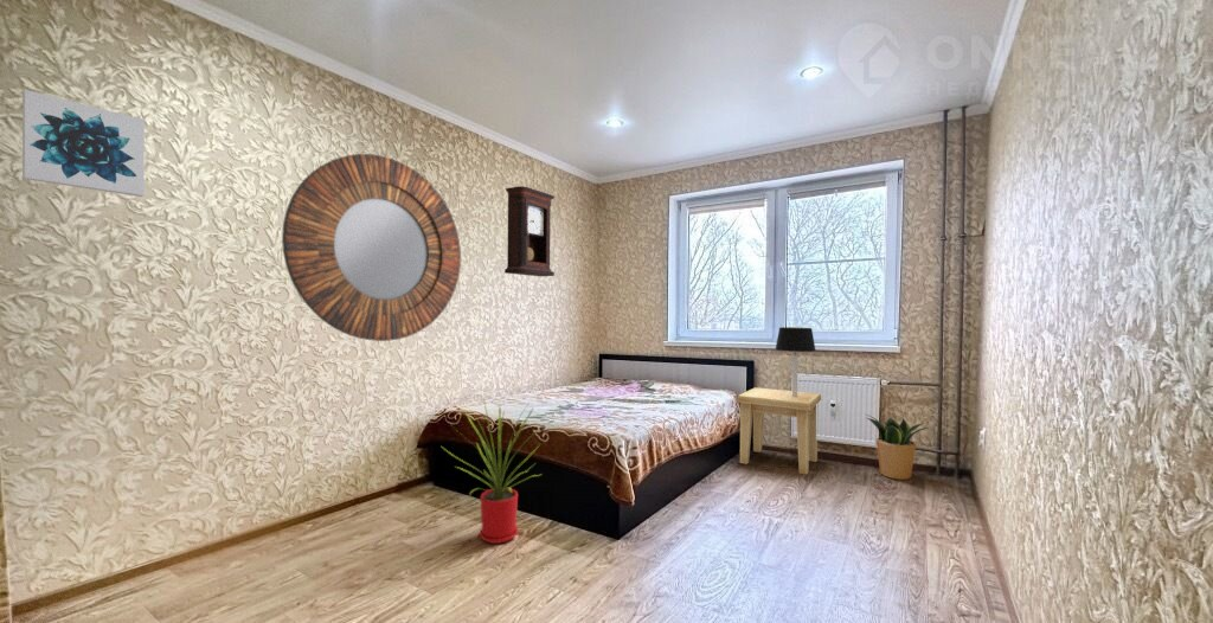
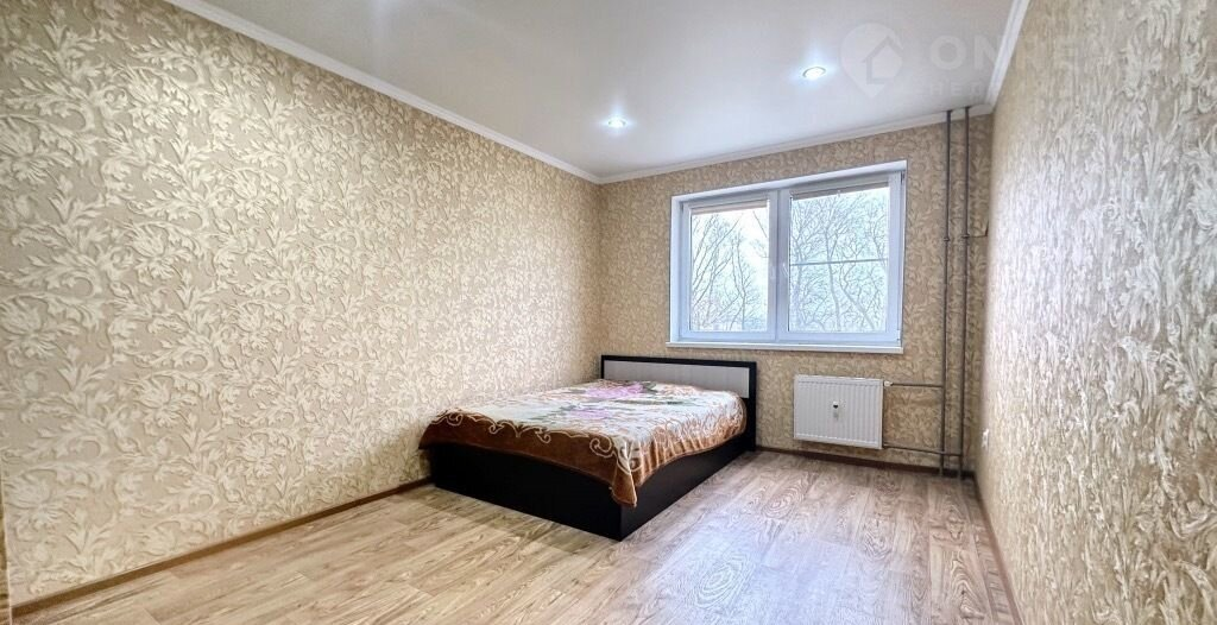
- wall art (86, 147)
- pendulum clock (532, 233)
- table lamp (795, 361)
- home mirror (385, 249)
- potted plant (896, 447)
- house plant (500, 468)
- side table (782, 415)
